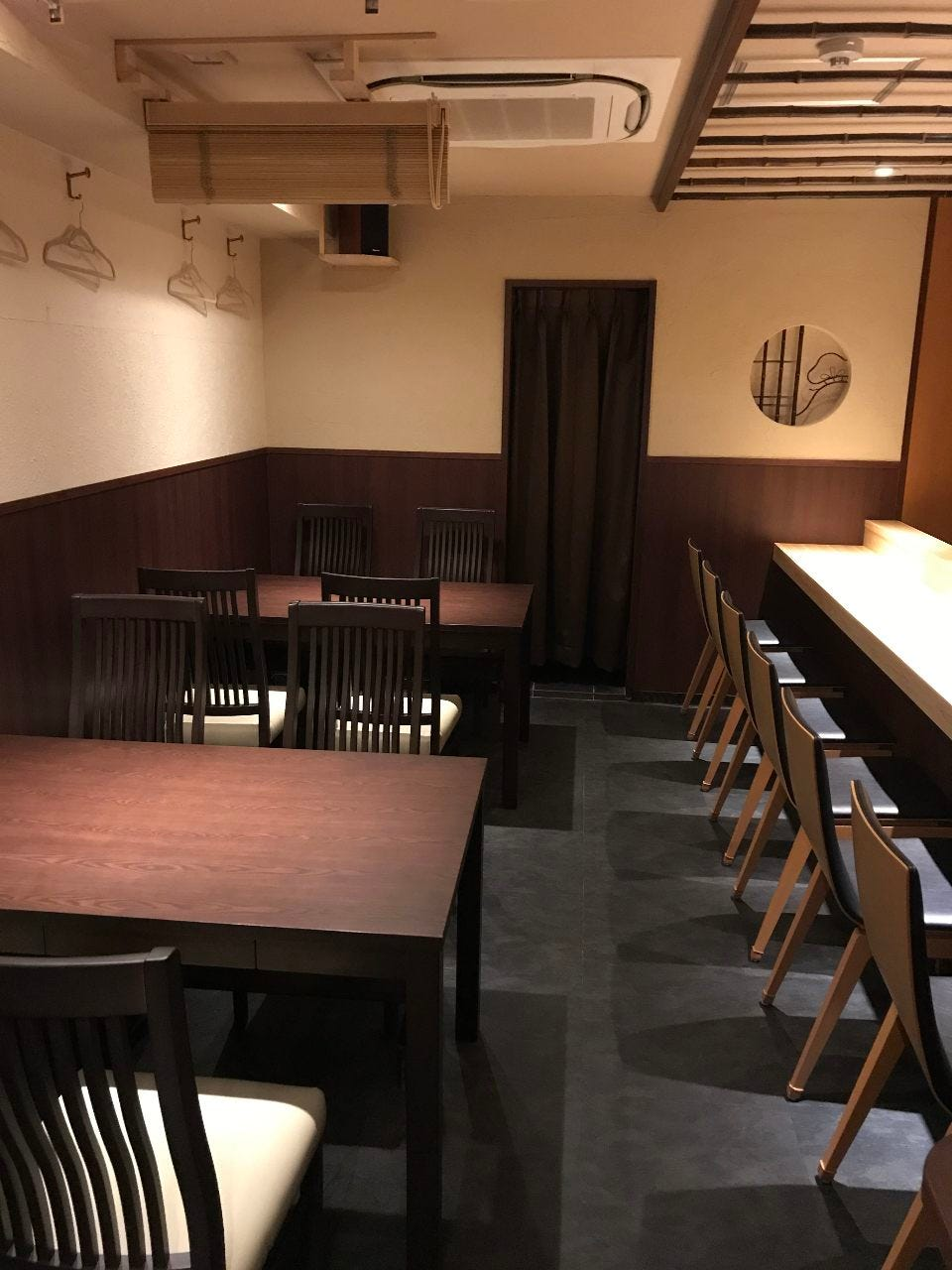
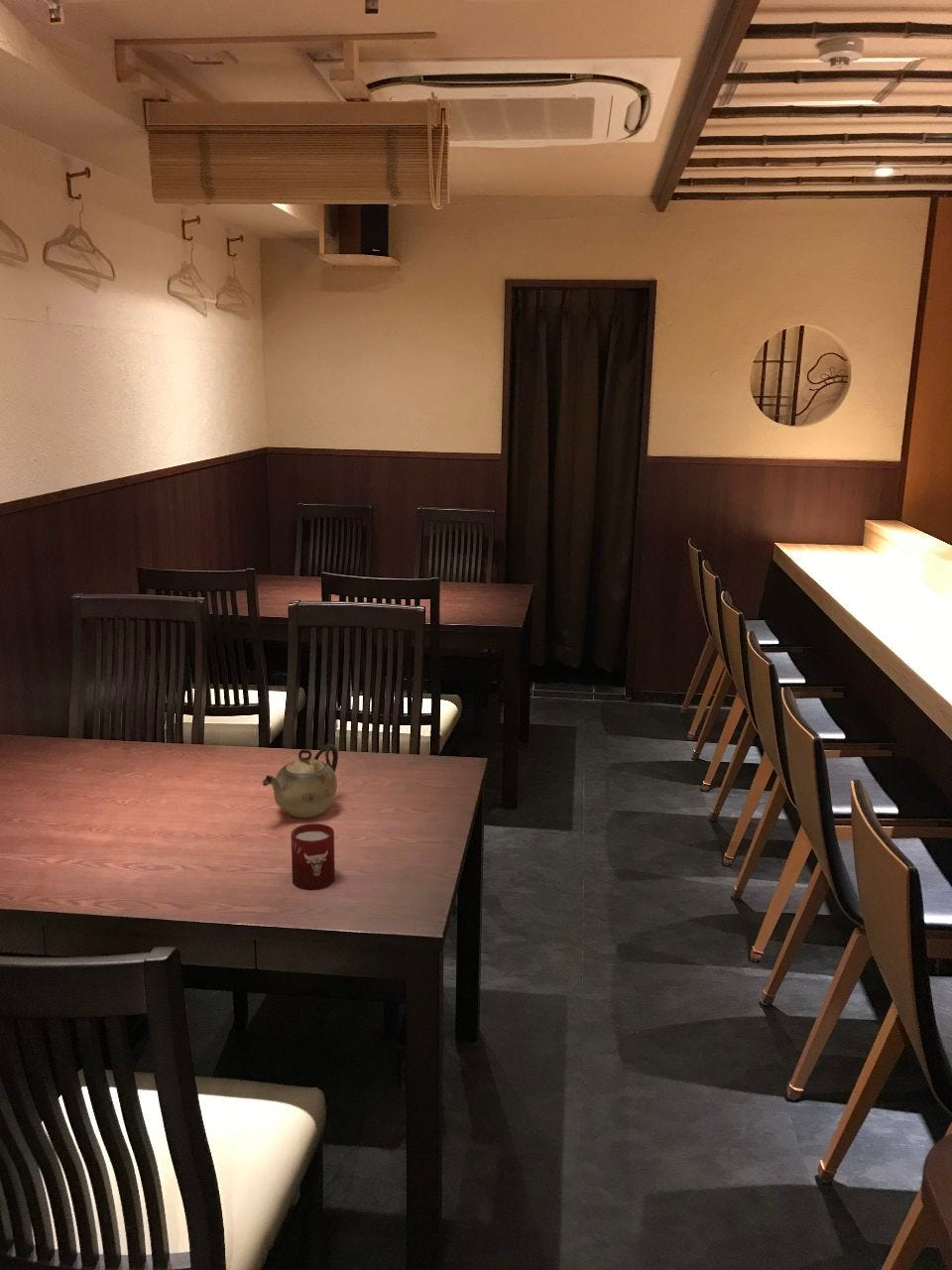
+ teapot (301, 781)
+ cup (308, 851)
